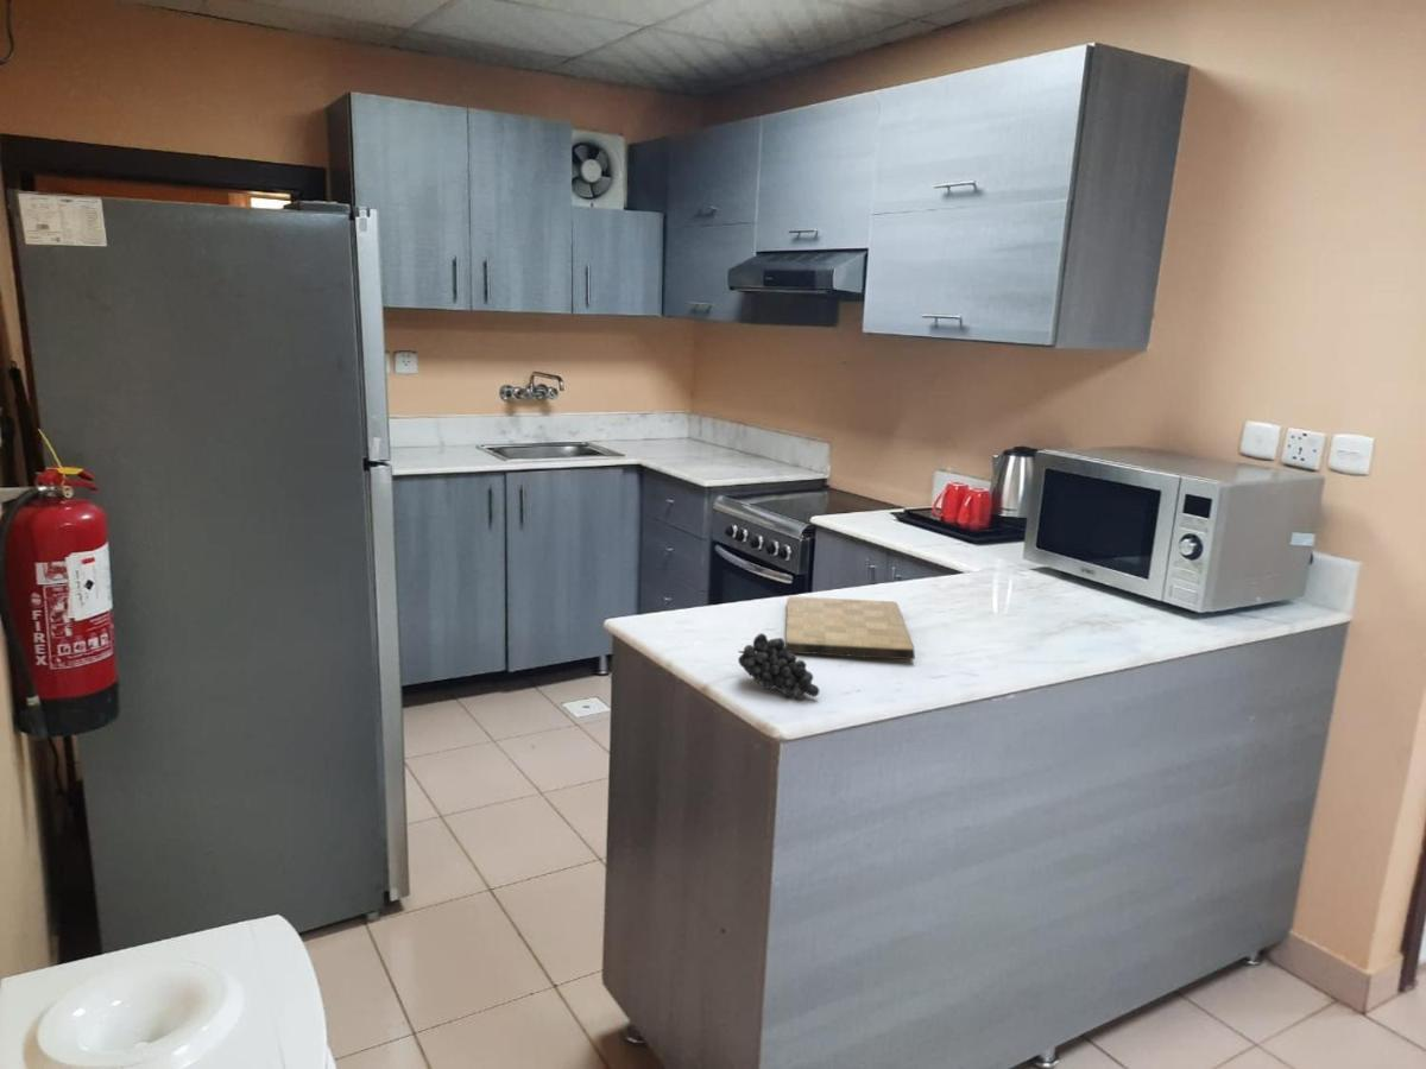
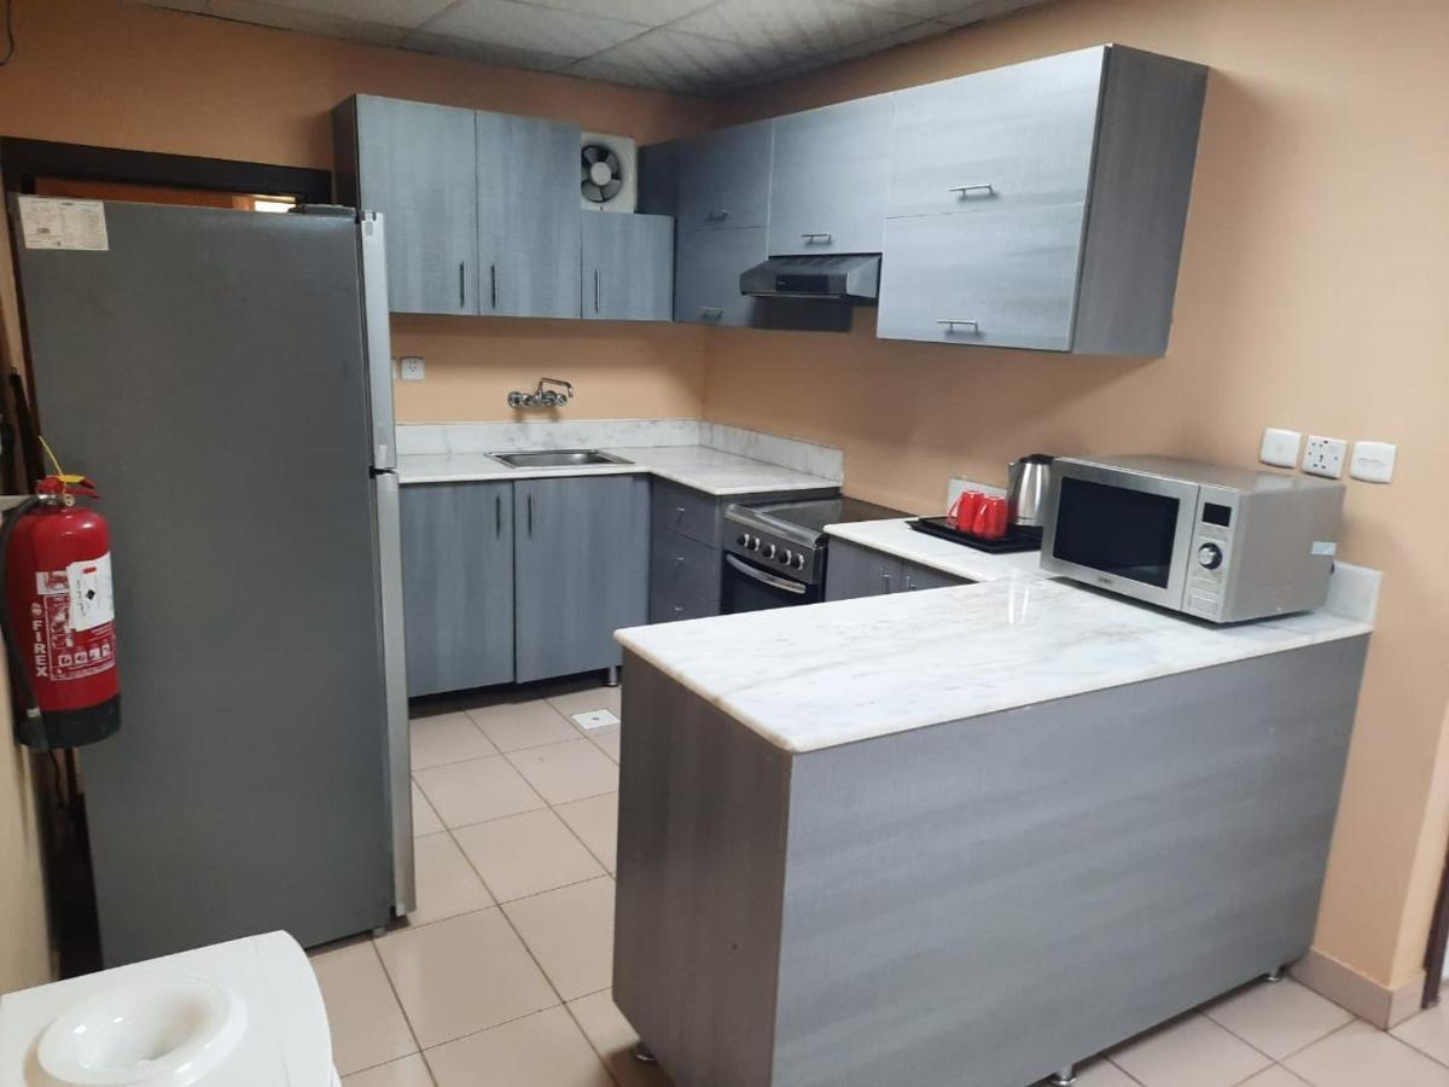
- fruit (774, 663)
- cutting board (845, 625)
